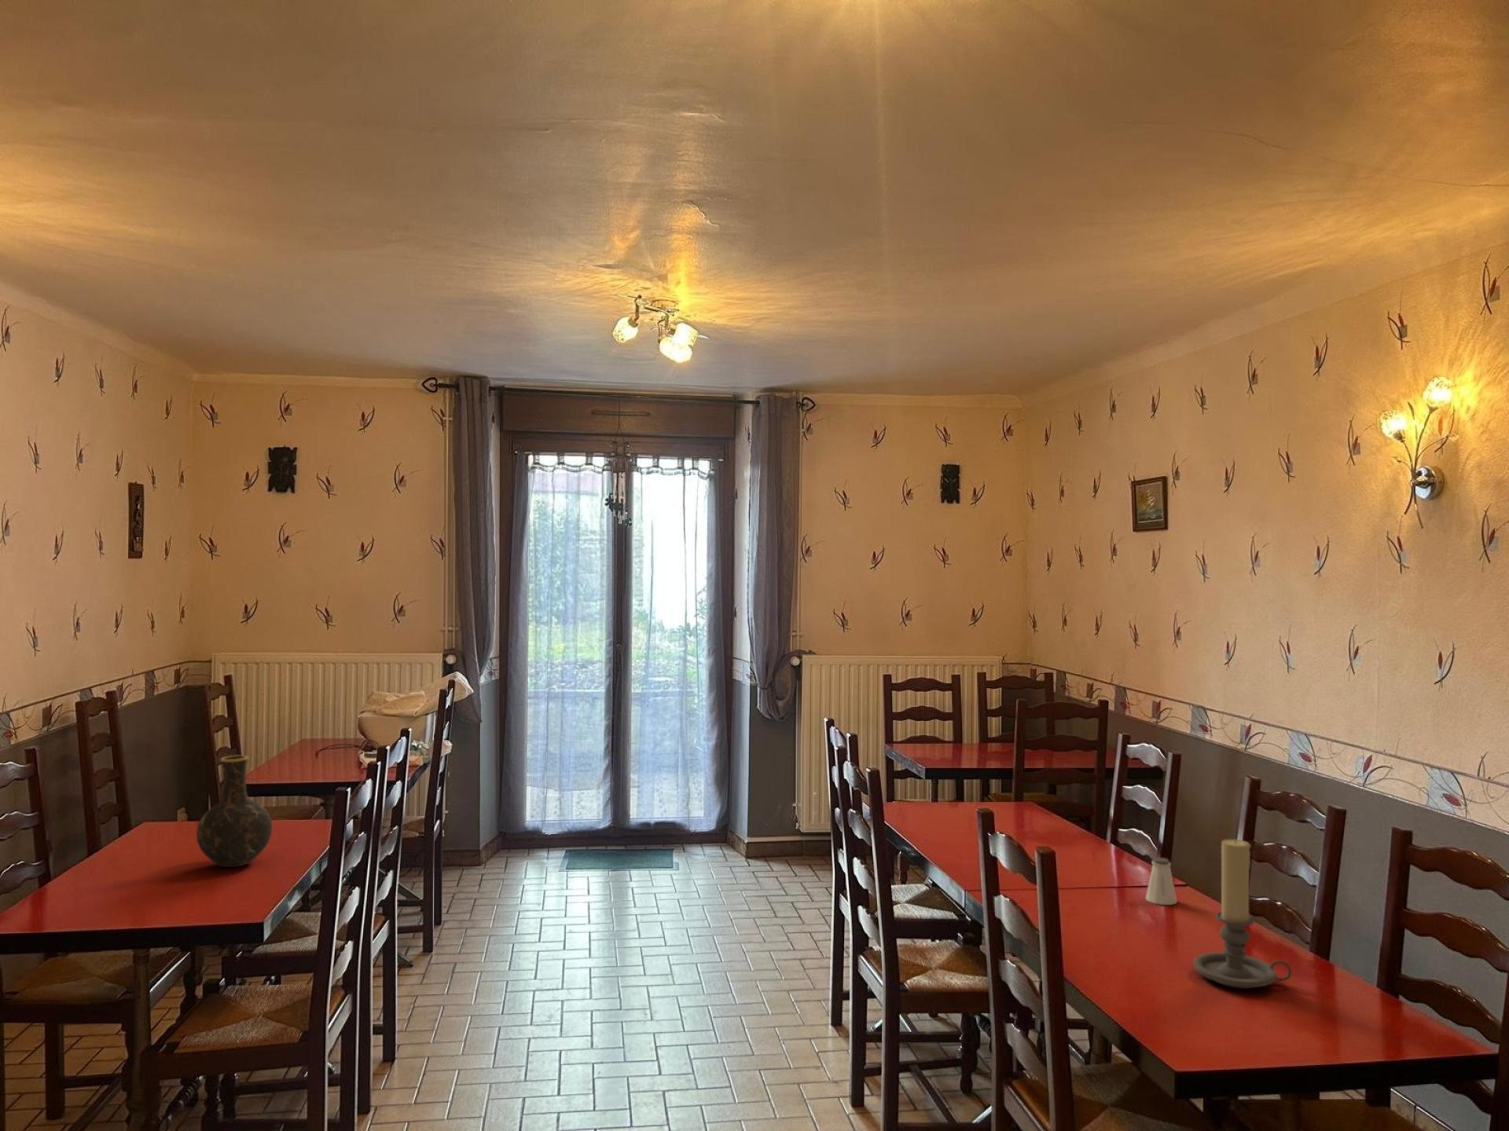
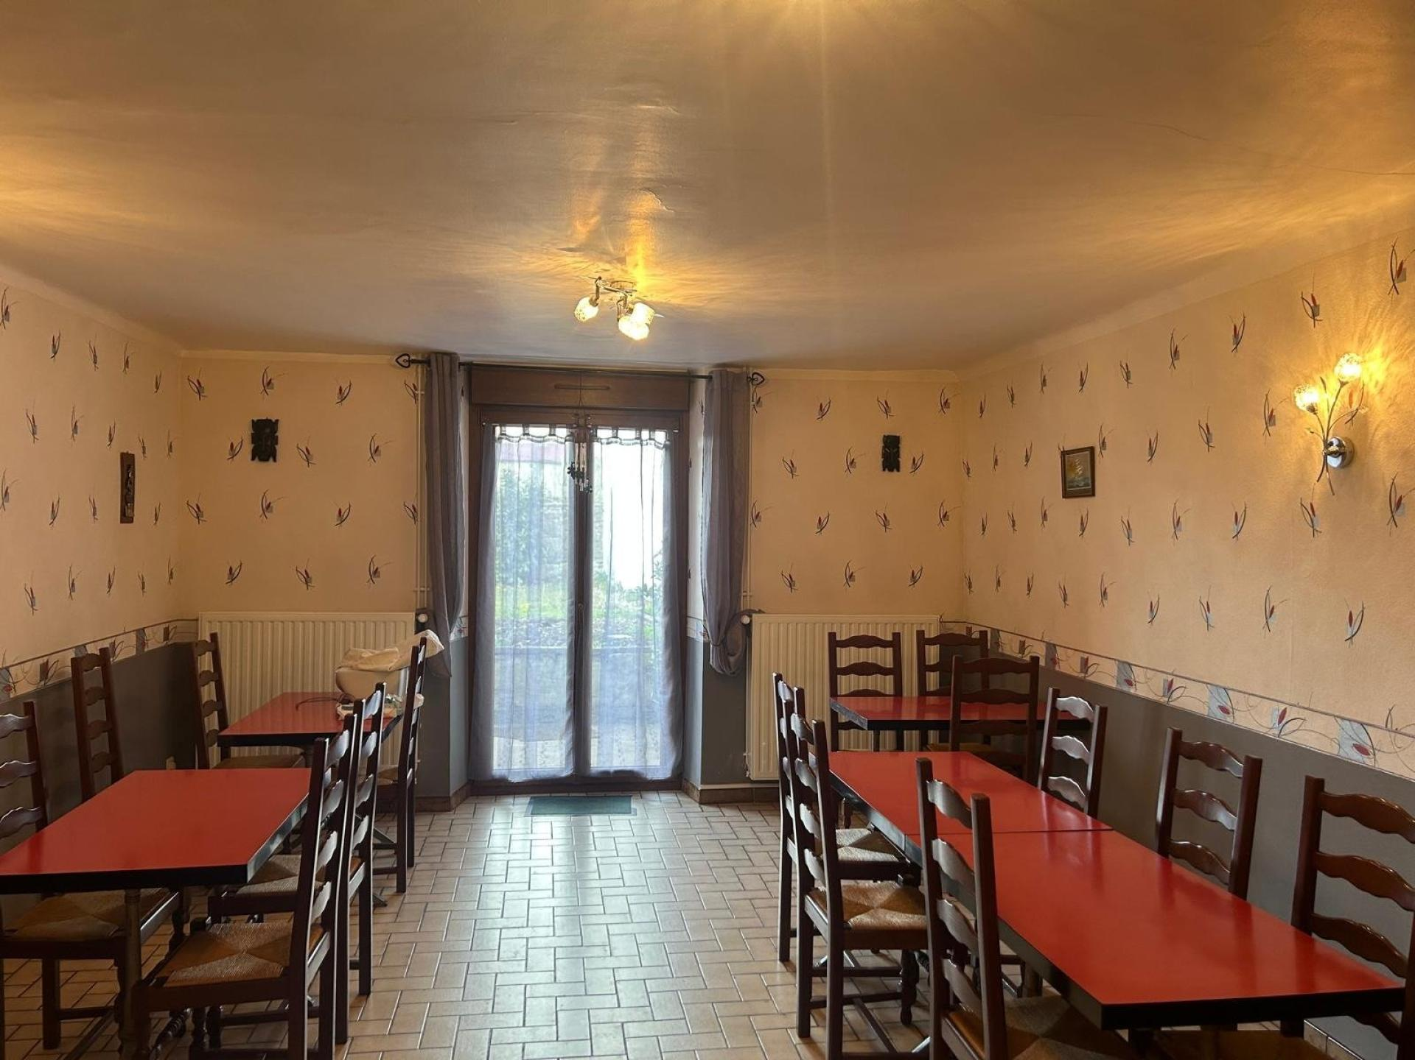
- vase (234, 810)
- candle holder (1243, 910)
- saltshaker (1161, 879)
